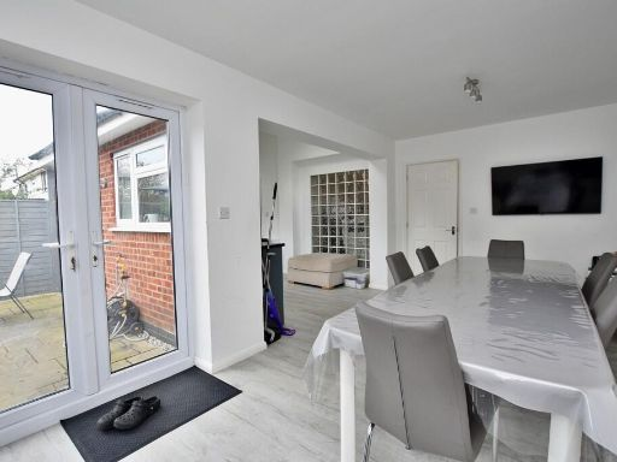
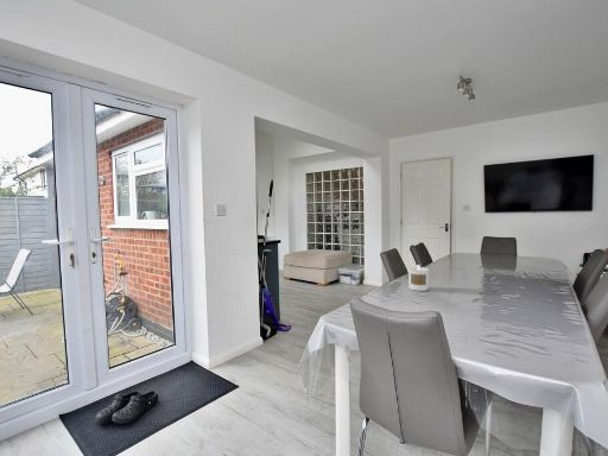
+ candle (418, 277)
